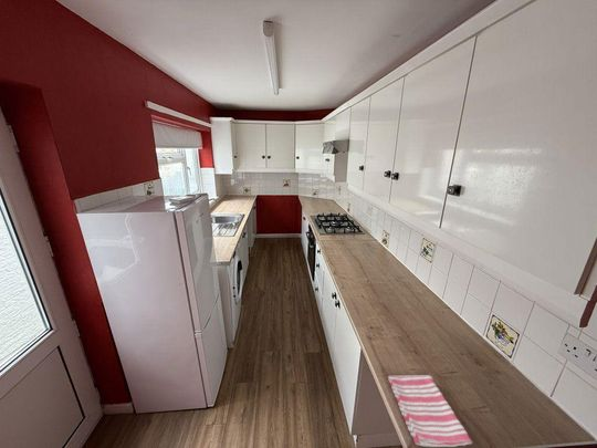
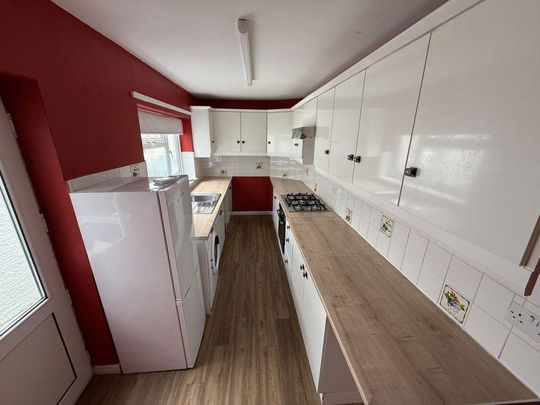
- dish towel (425, 405)
